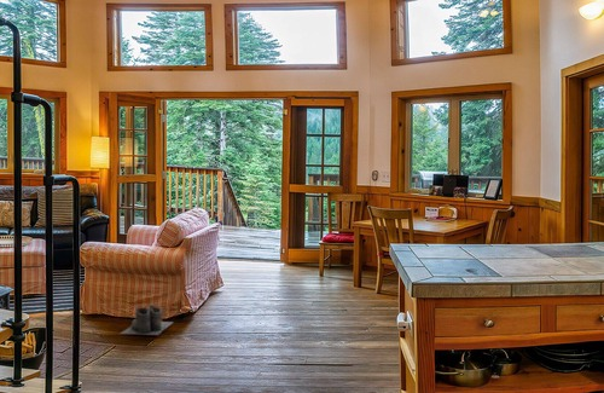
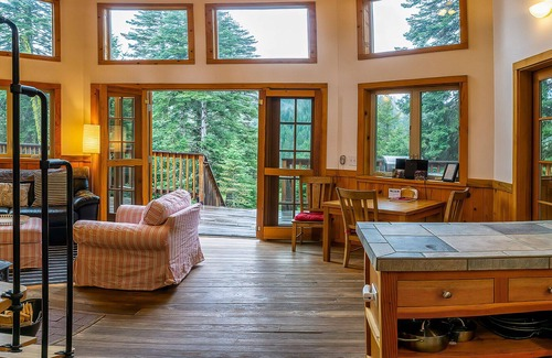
- boots (147, 316)
